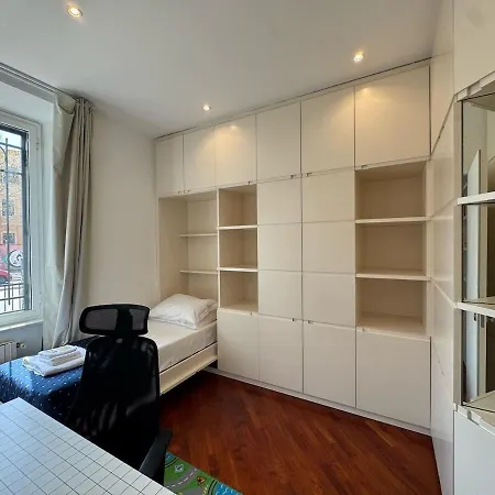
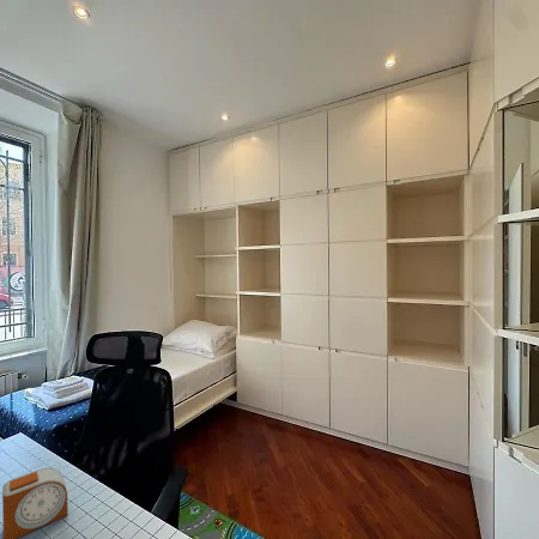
+ alarm clock (36, 497)
